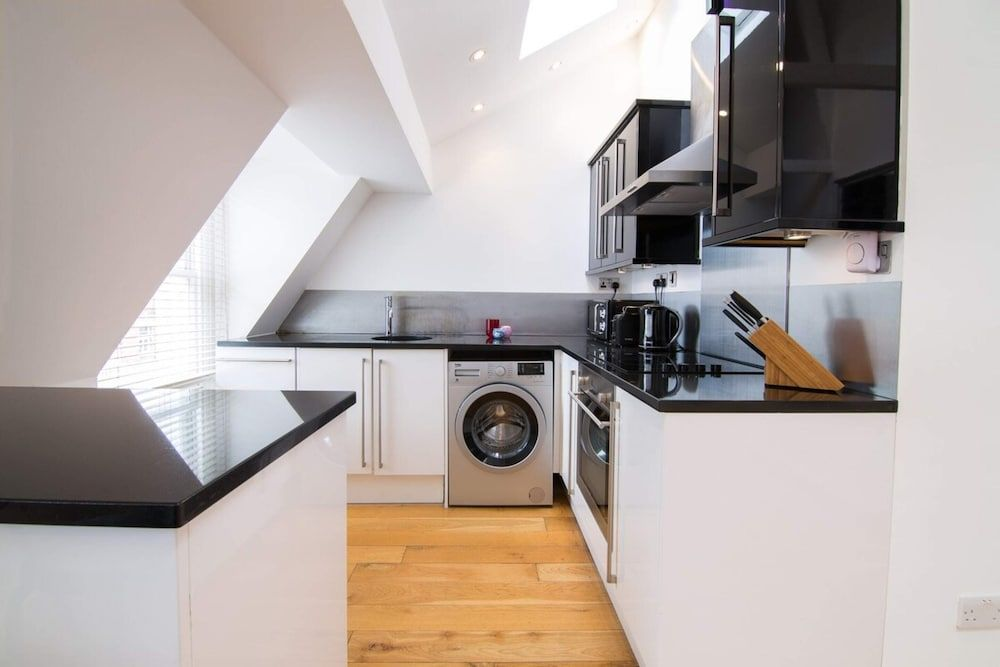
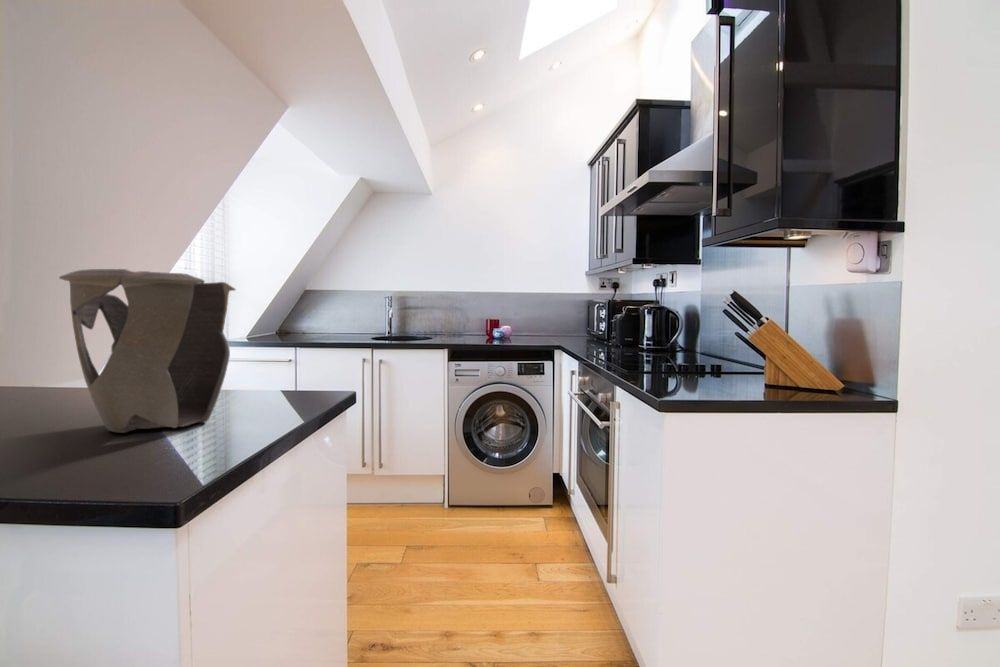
+ decorative bowl (151, 350)
